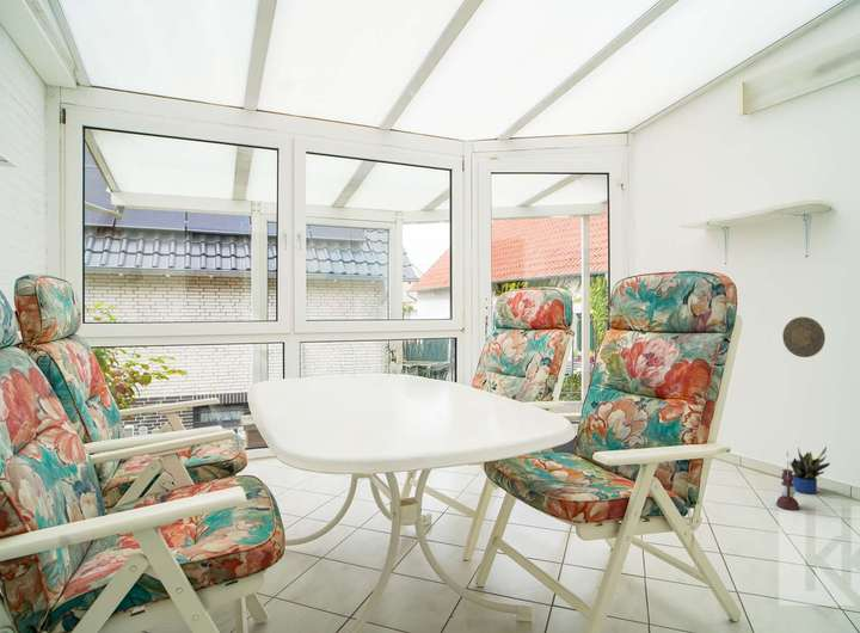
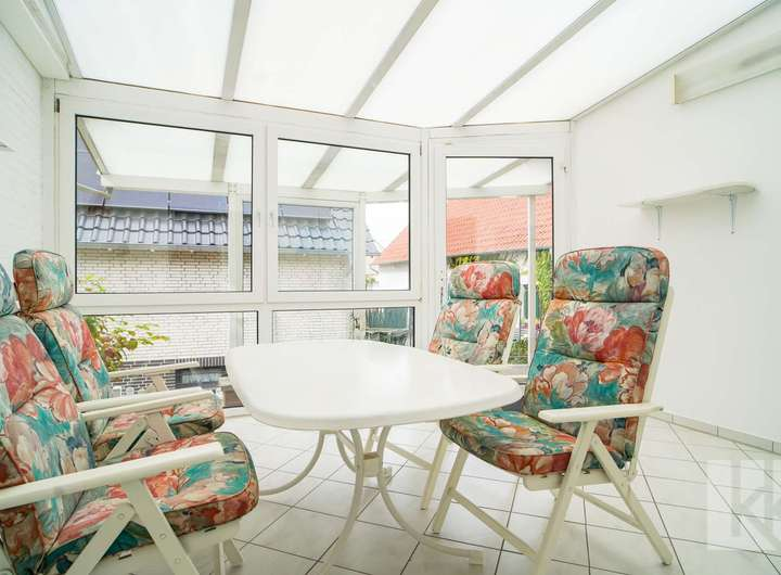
- potted plant (812, 466)
- lantern (787, 479)
- decorative plate (801, 337)
